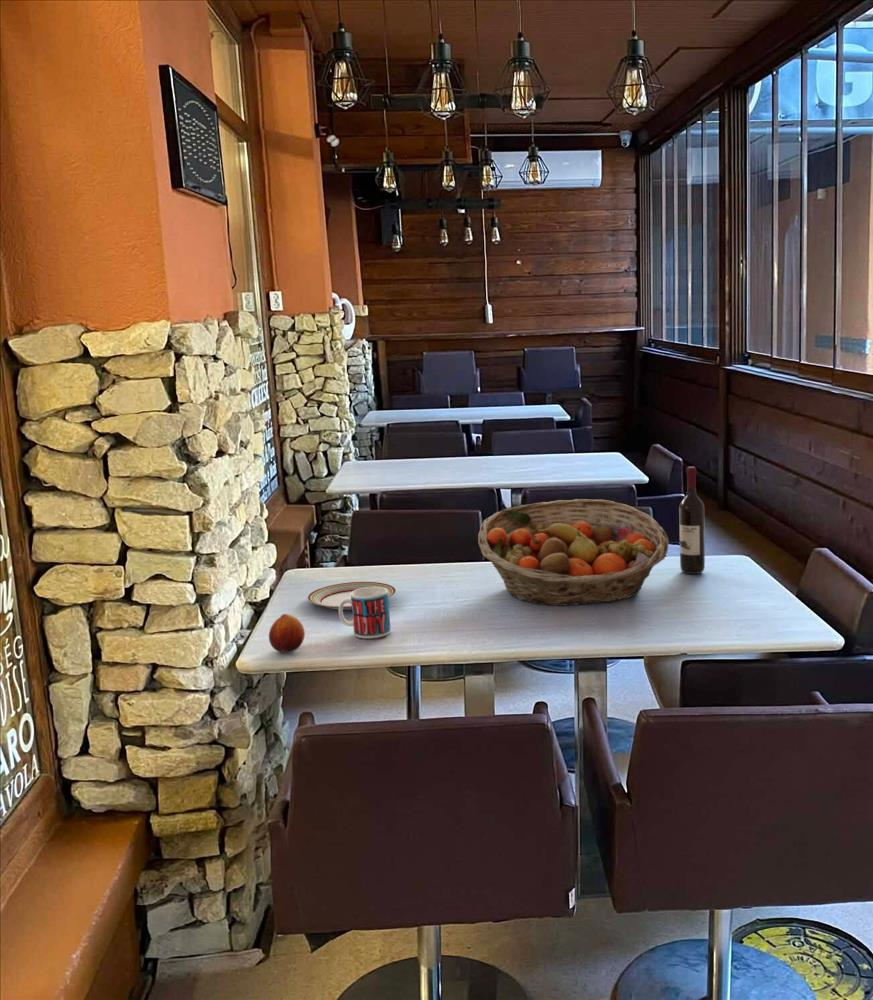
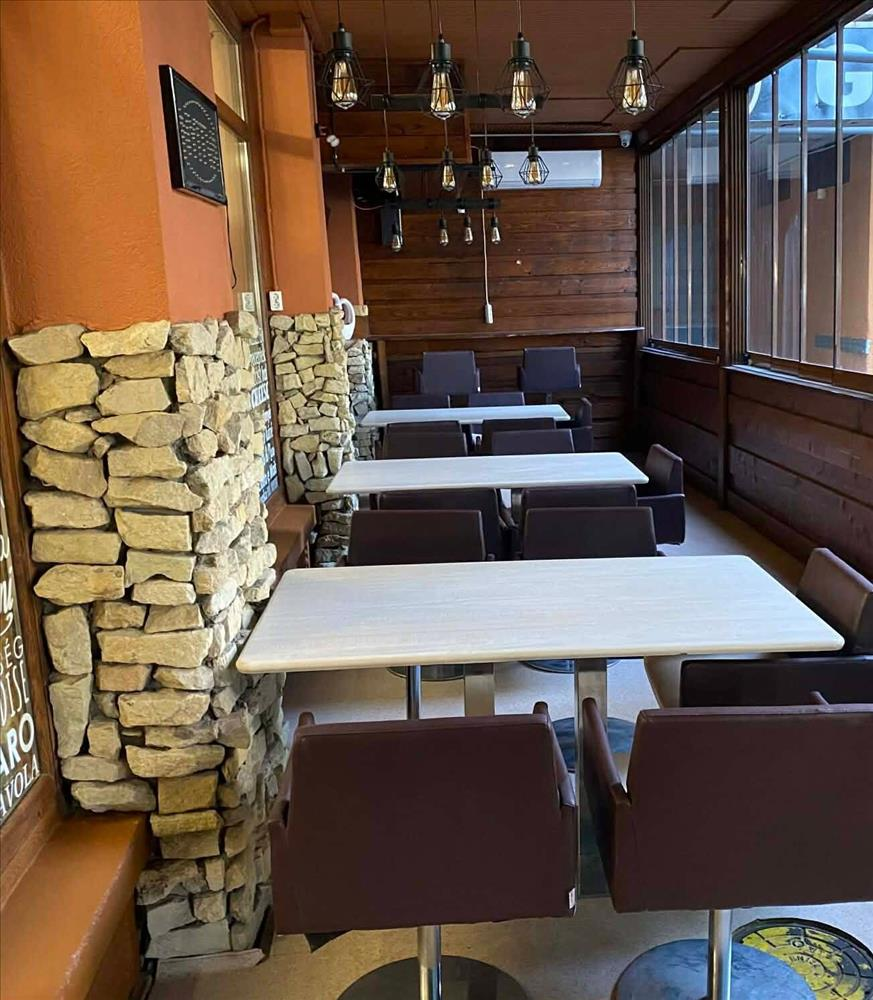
- mug (363, 612)
- wine bottle (691, 519)
- plate (350, 597)
- fruit (286, 632)
- fruit basket (572, 550)
